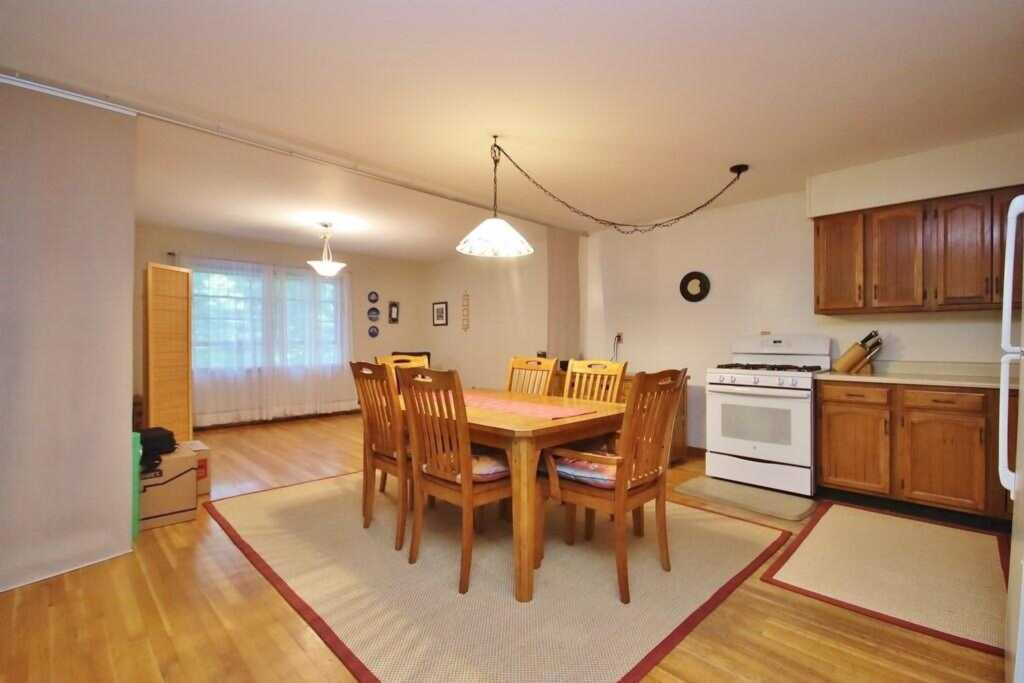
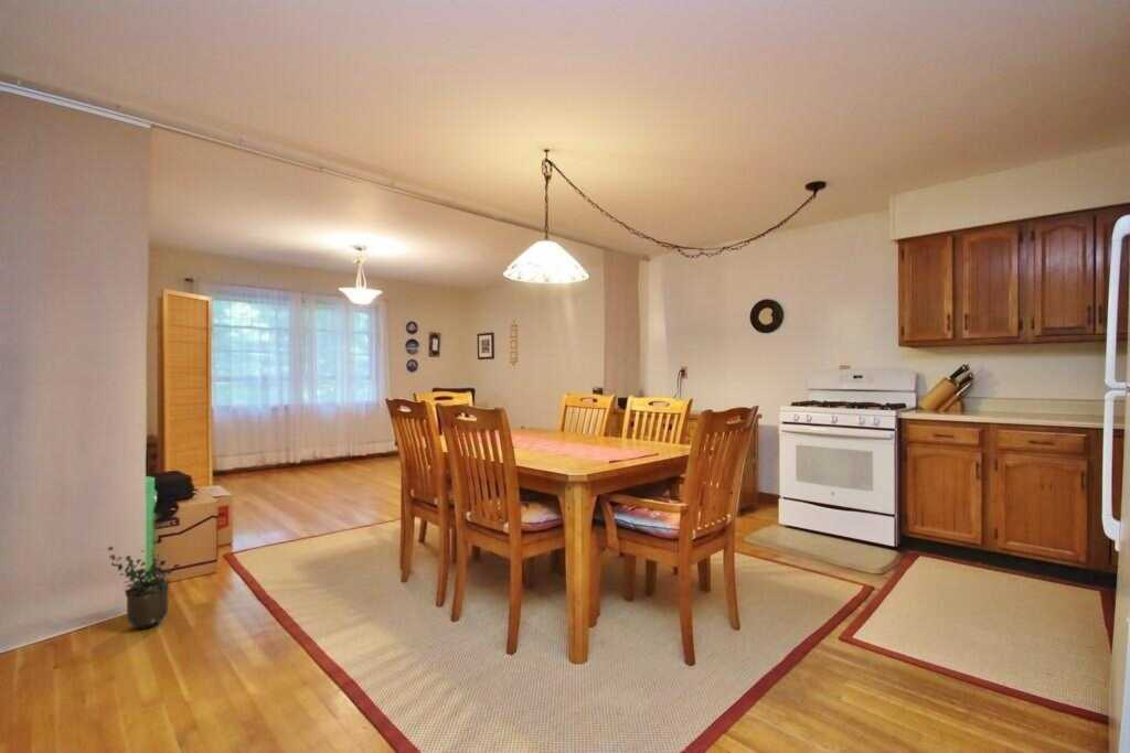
+ potted plant (143, 583)
